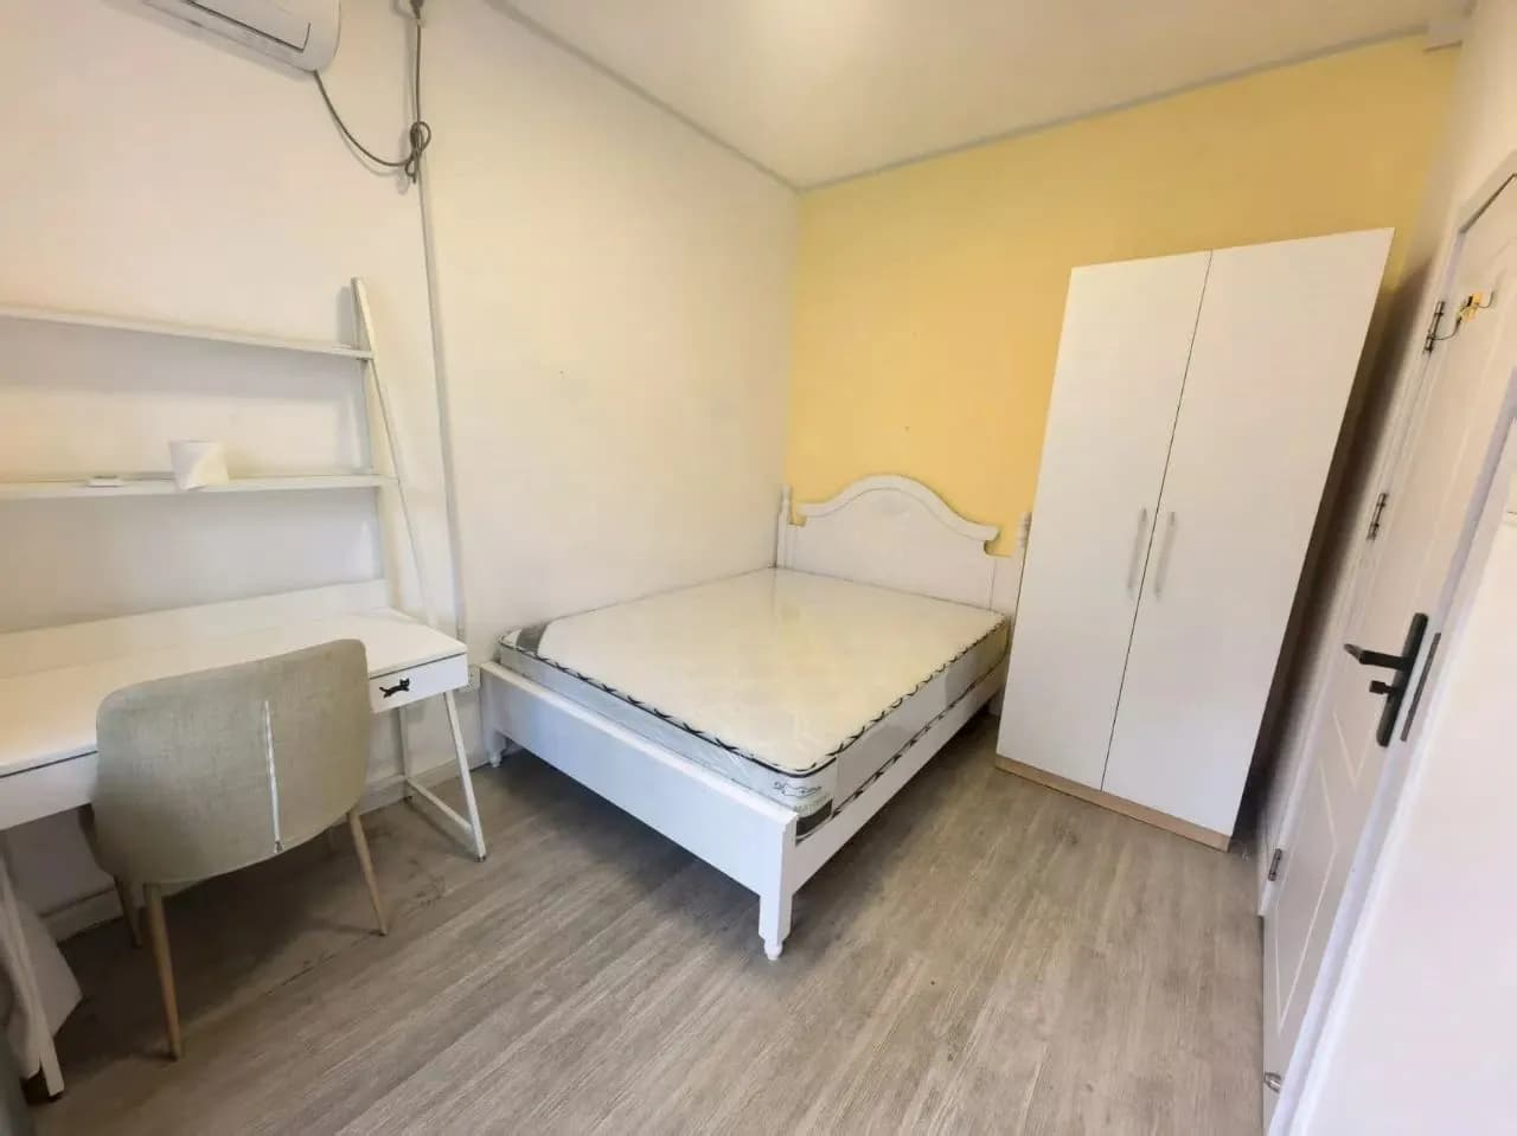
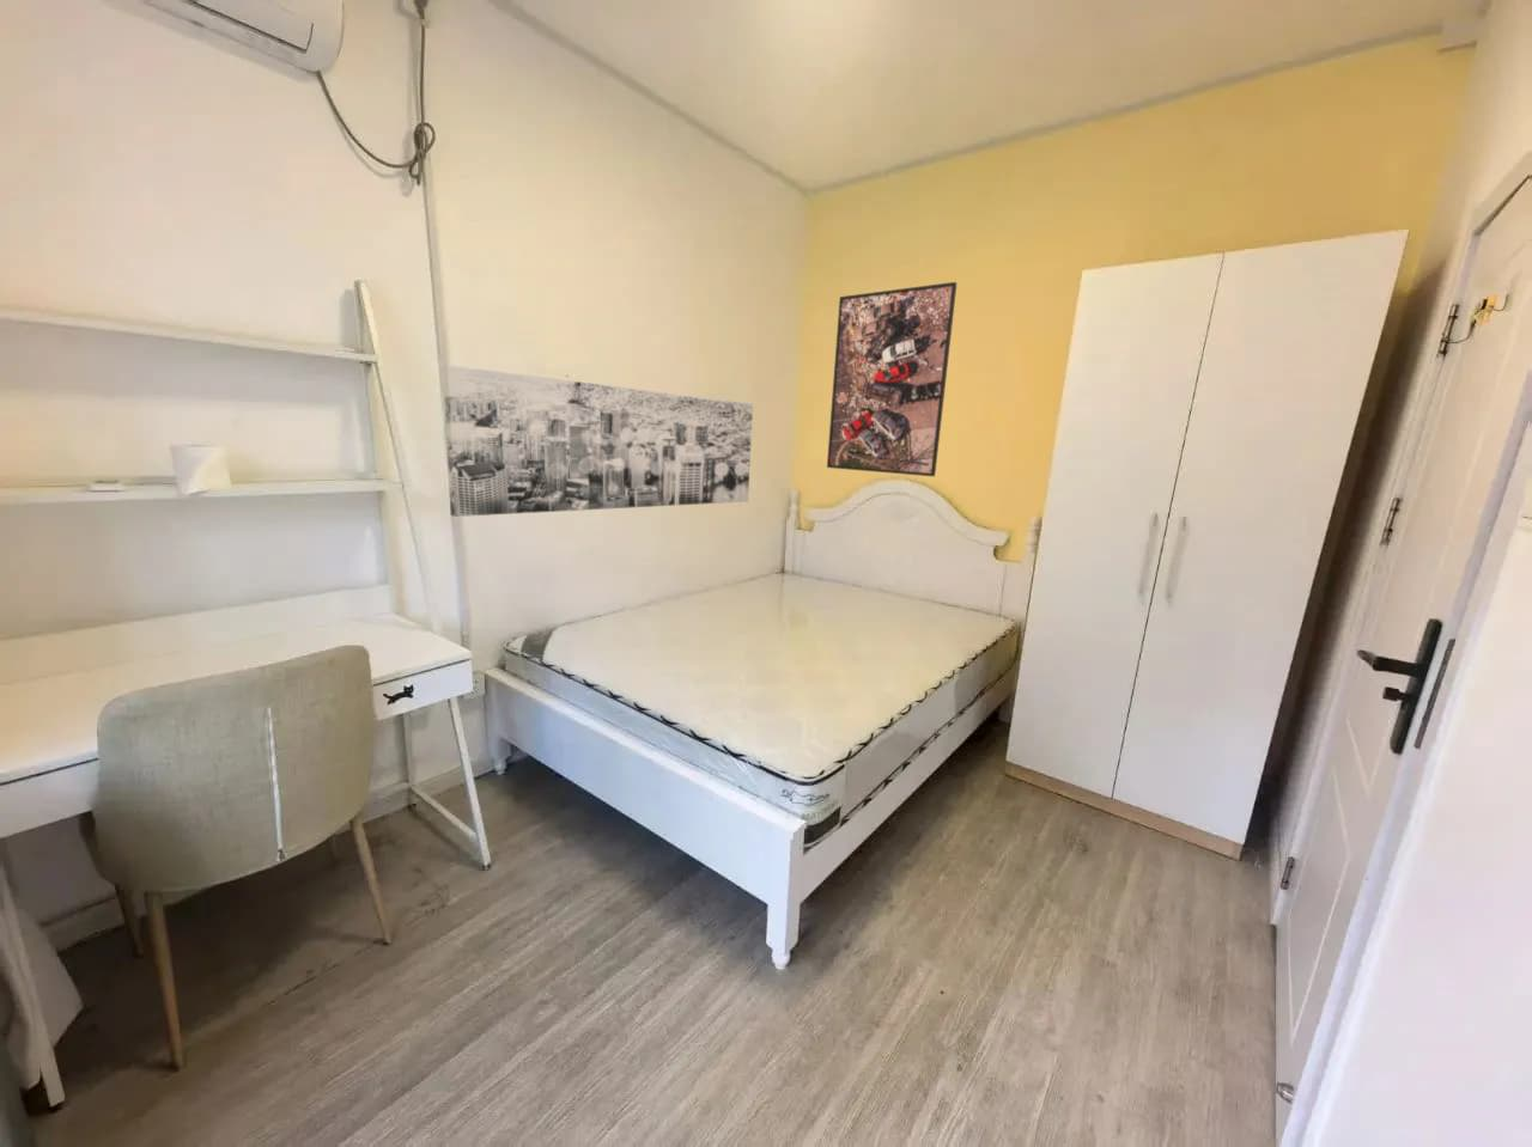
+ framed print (886, 383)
+ wall art (629, 448)
